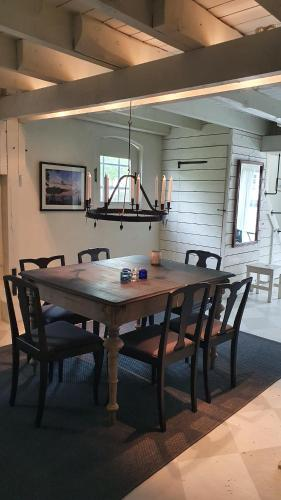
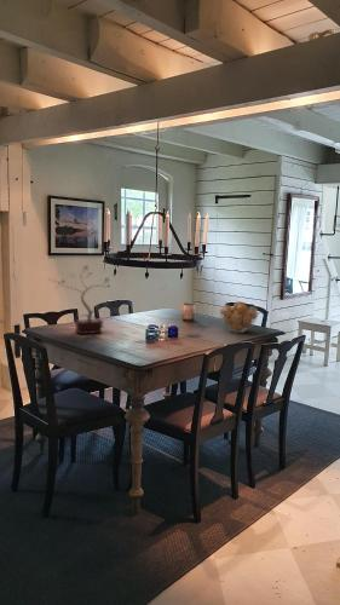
+ potted plant (81, 298)
+ fruit basket (238, 316)
